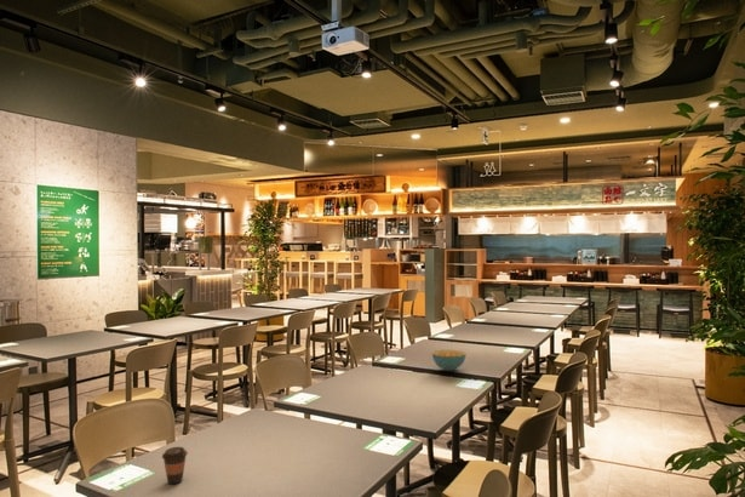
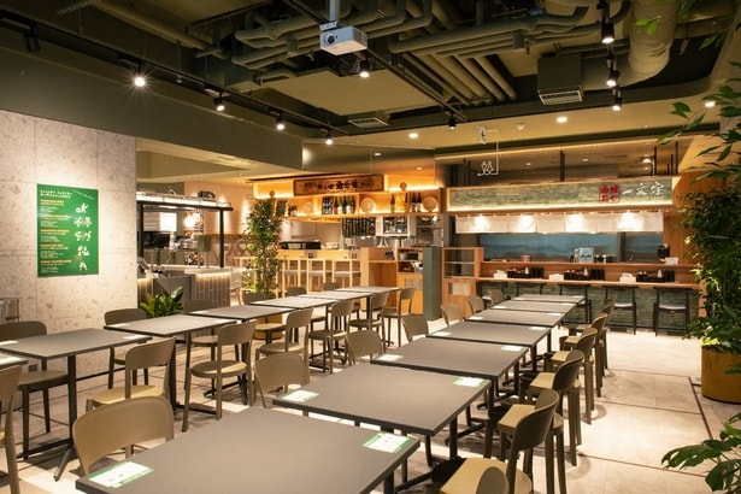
- cereal bowl (448, 361)
- coffee cup (174, 465)
